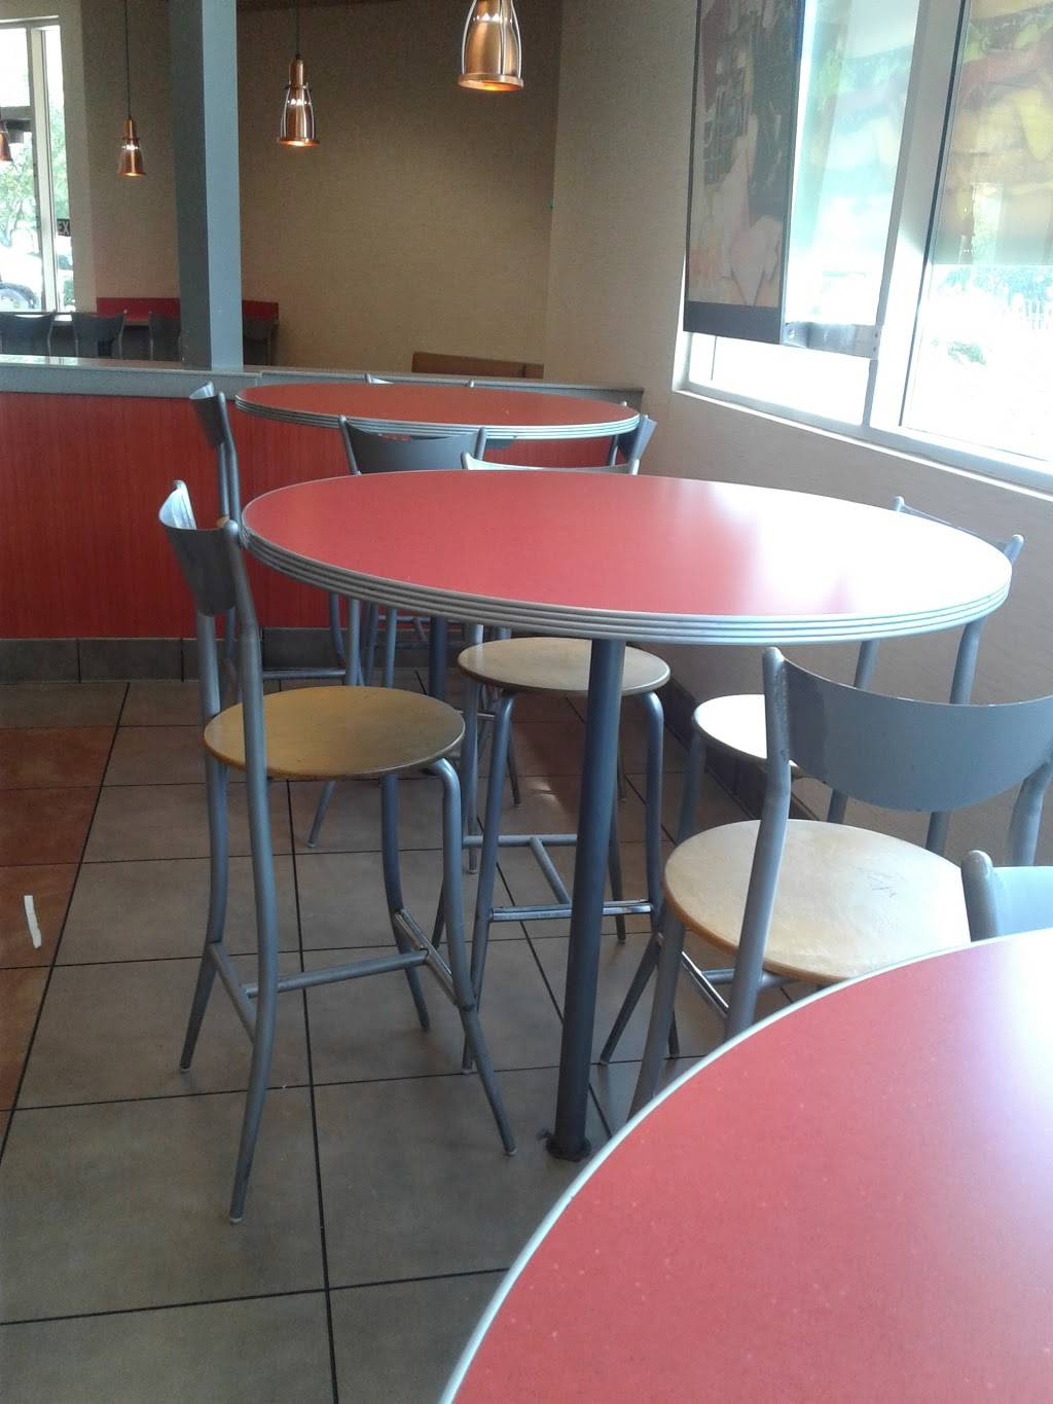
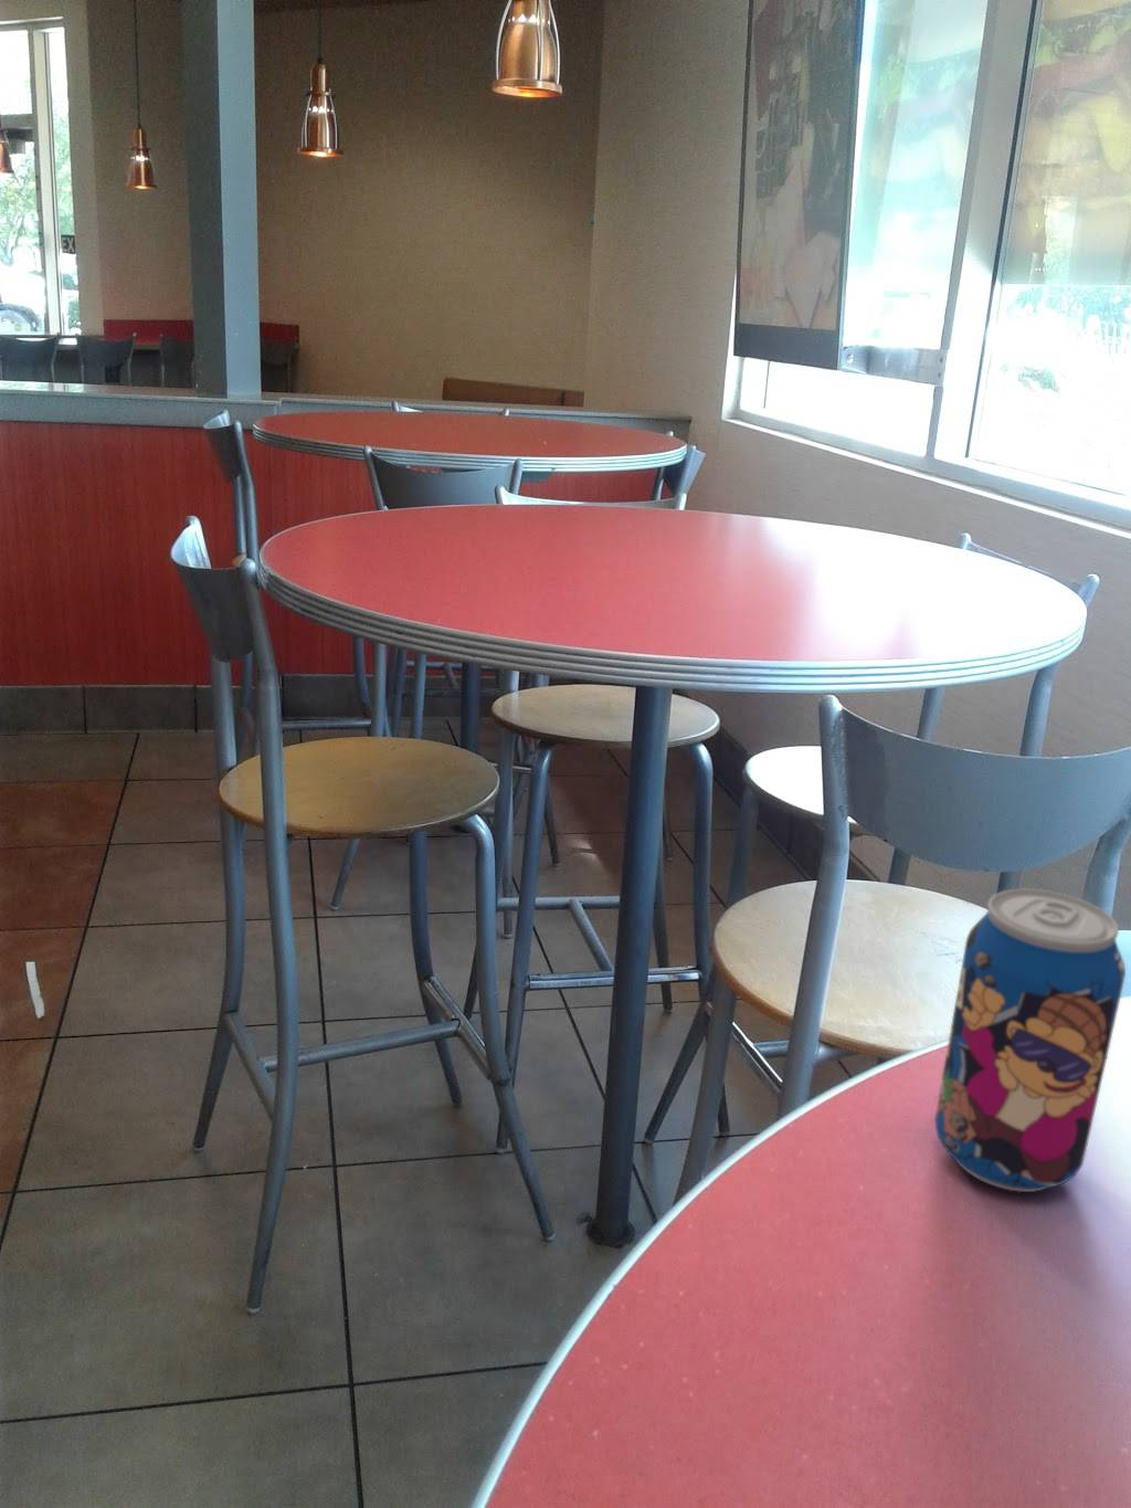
+ soda can (1028, 1041)
